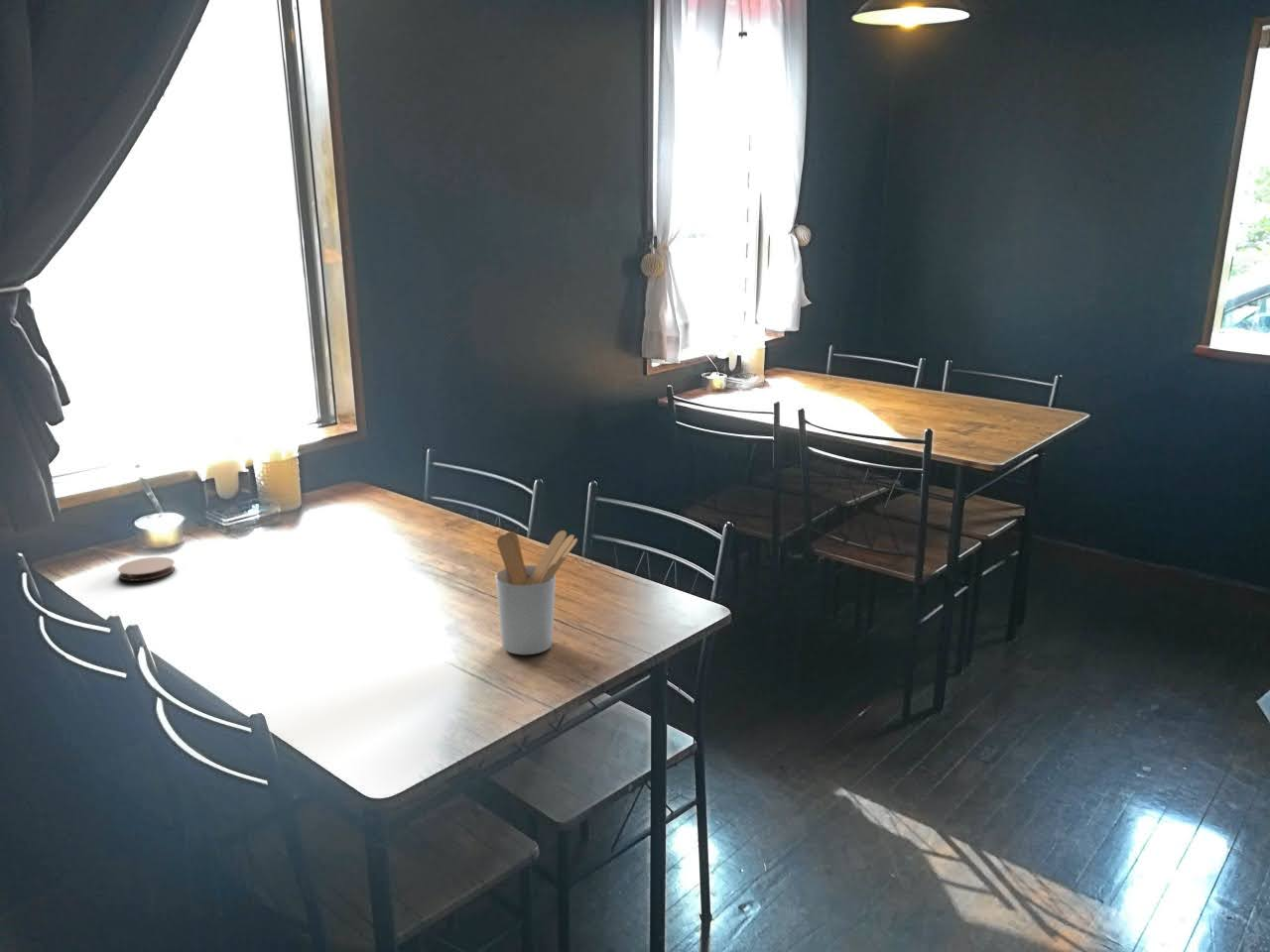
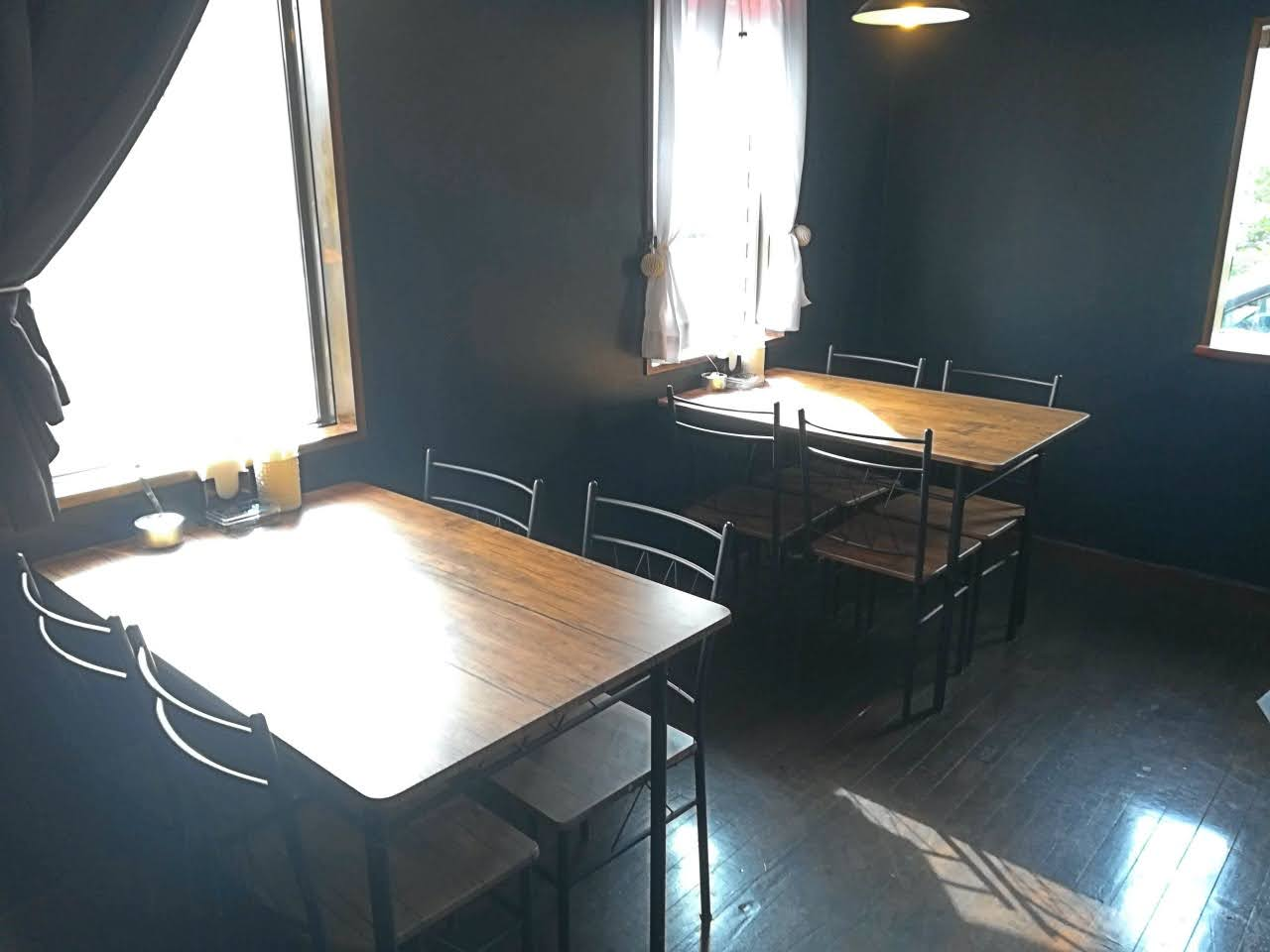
- utensil holder (539, 589)
- coaster (146, 568)
